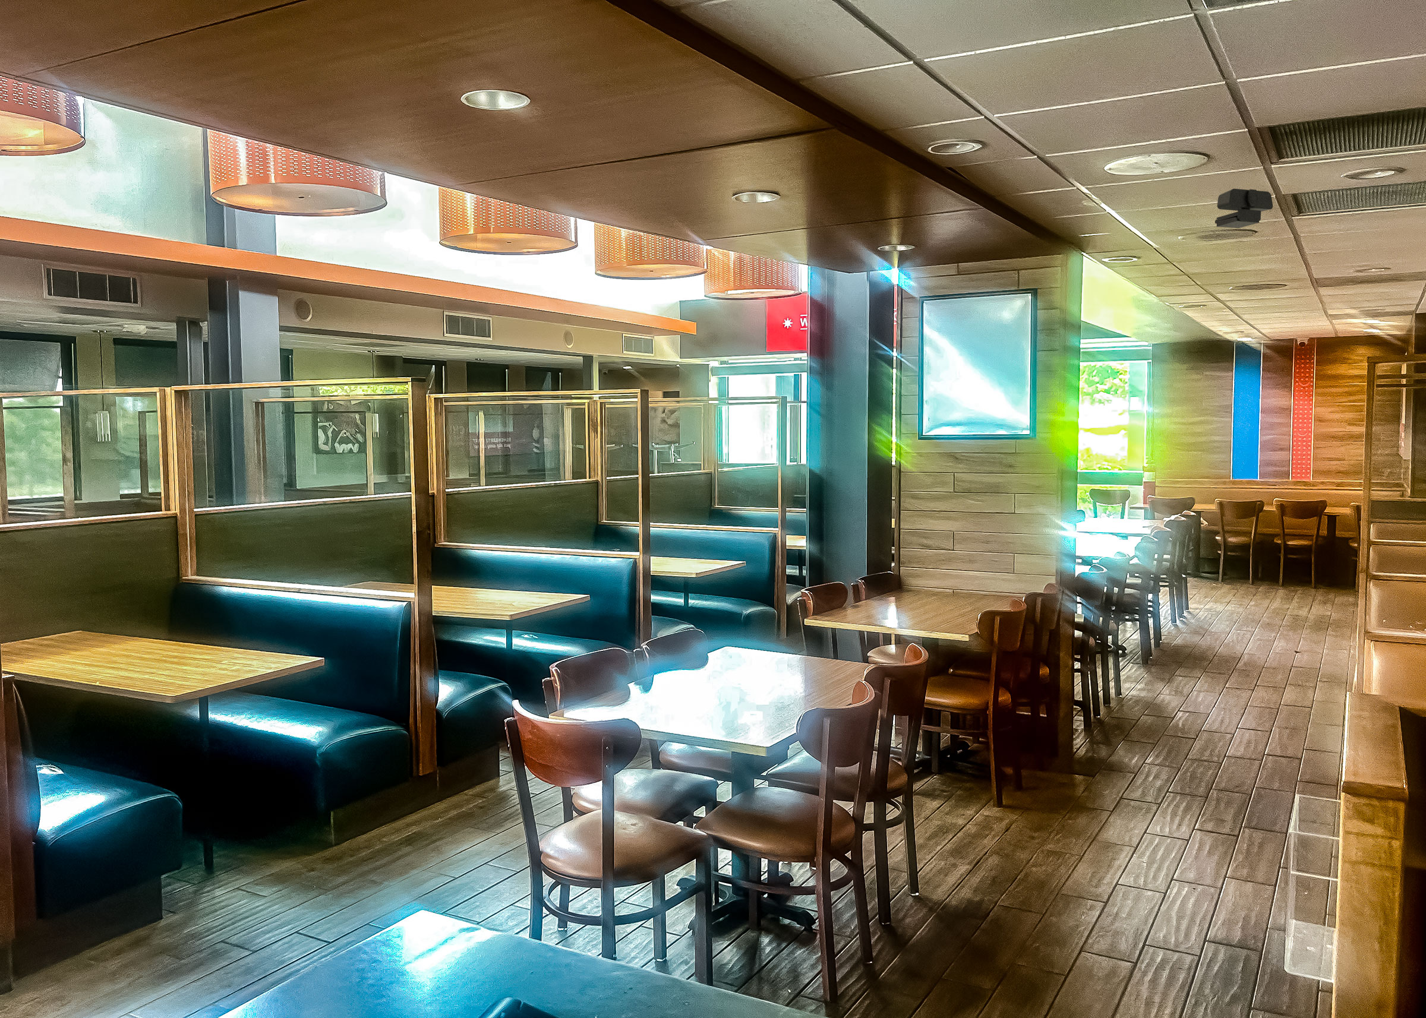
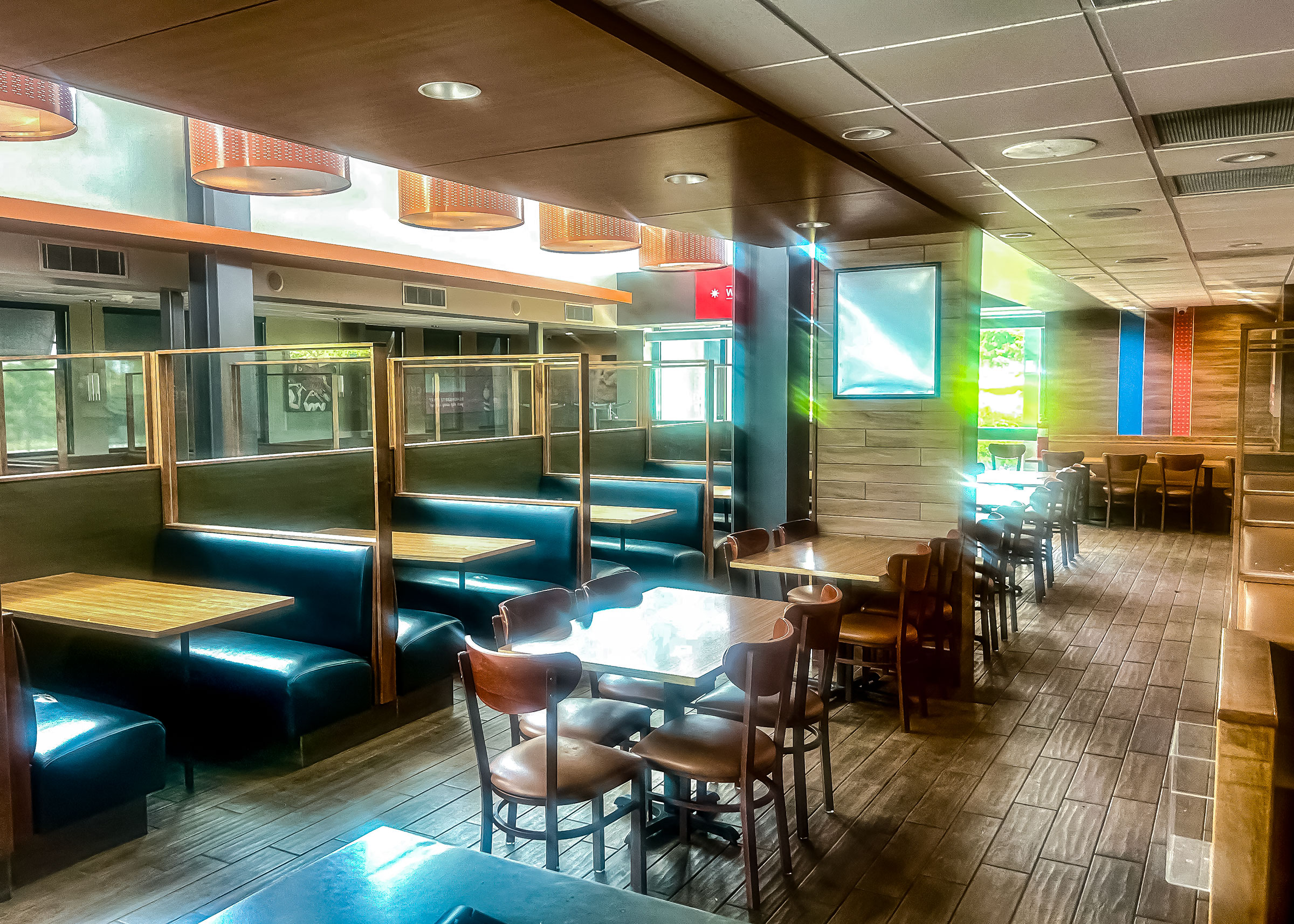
- security camera (1243, 207)
